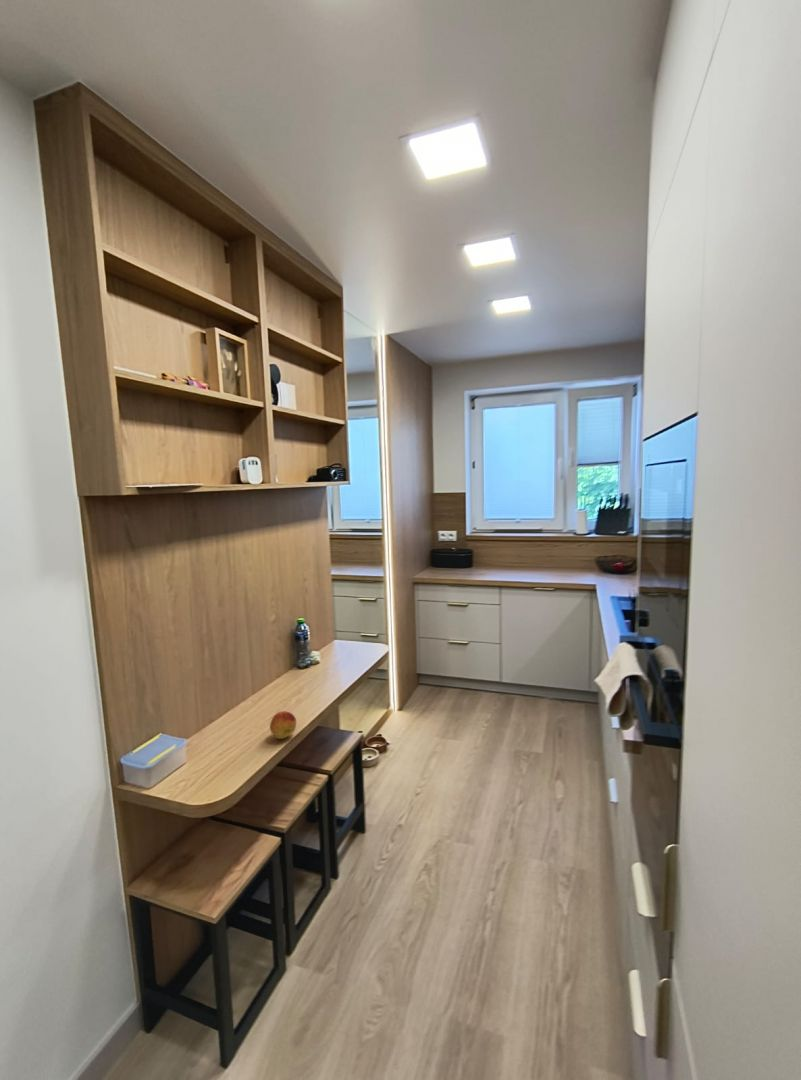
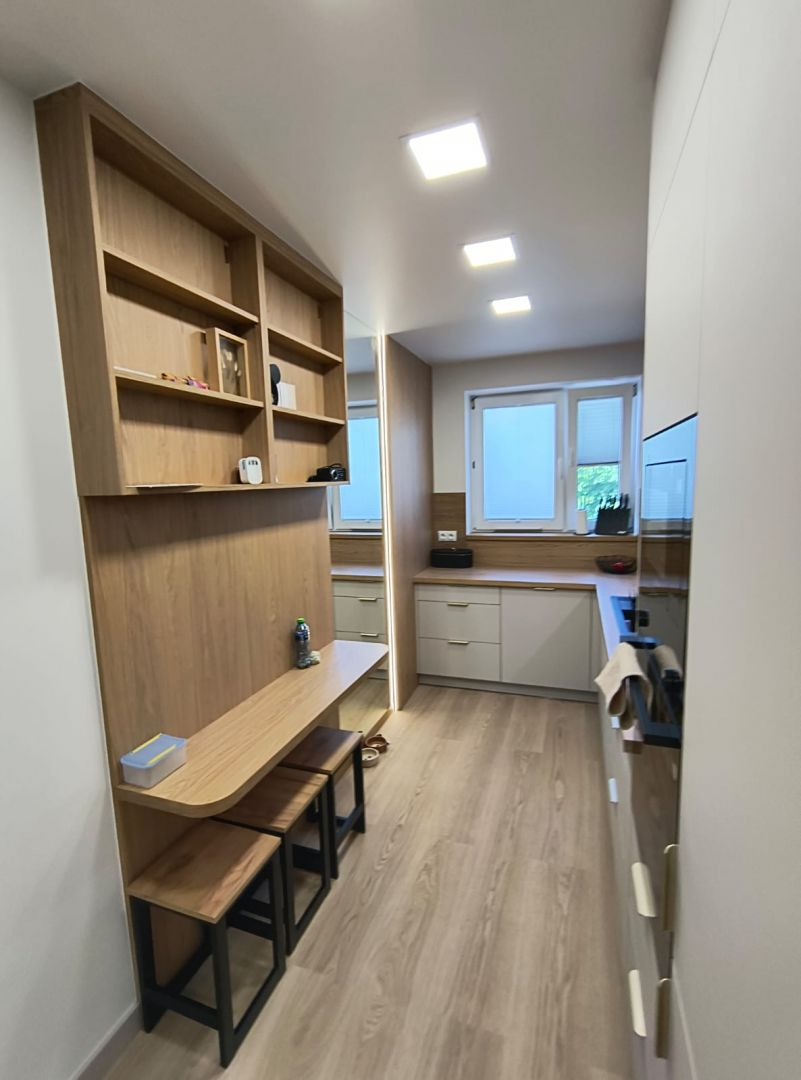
- fruit (282, 724)
